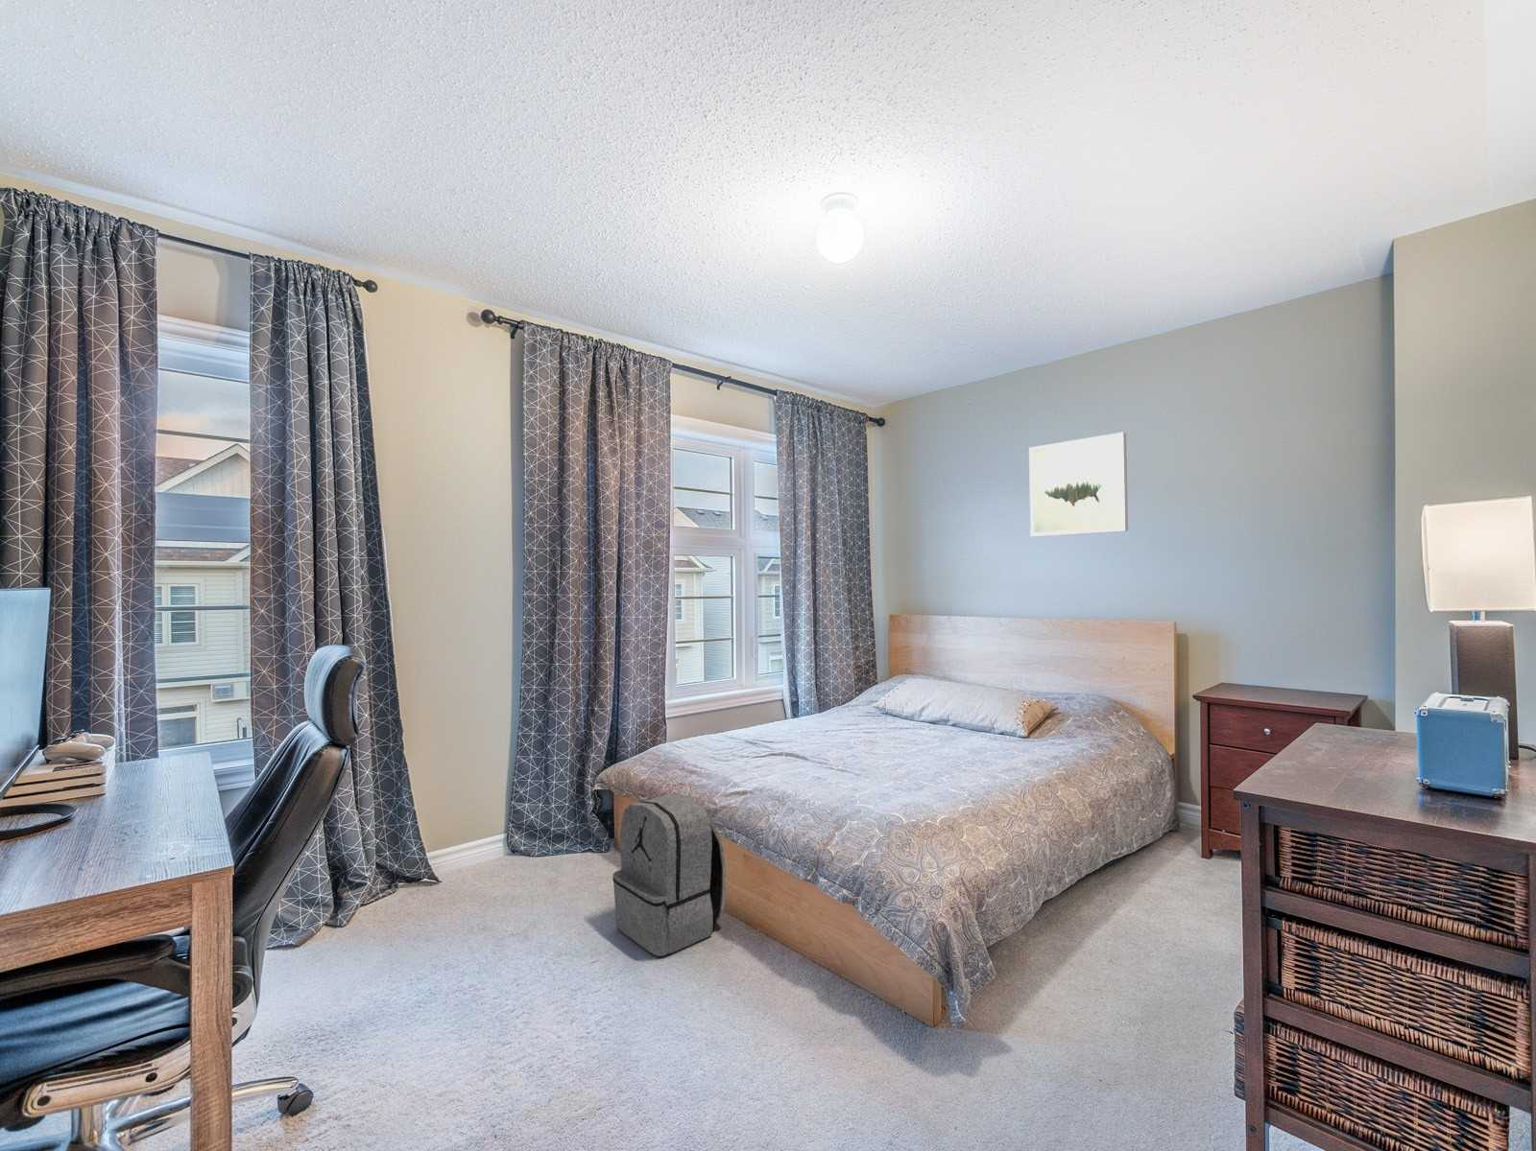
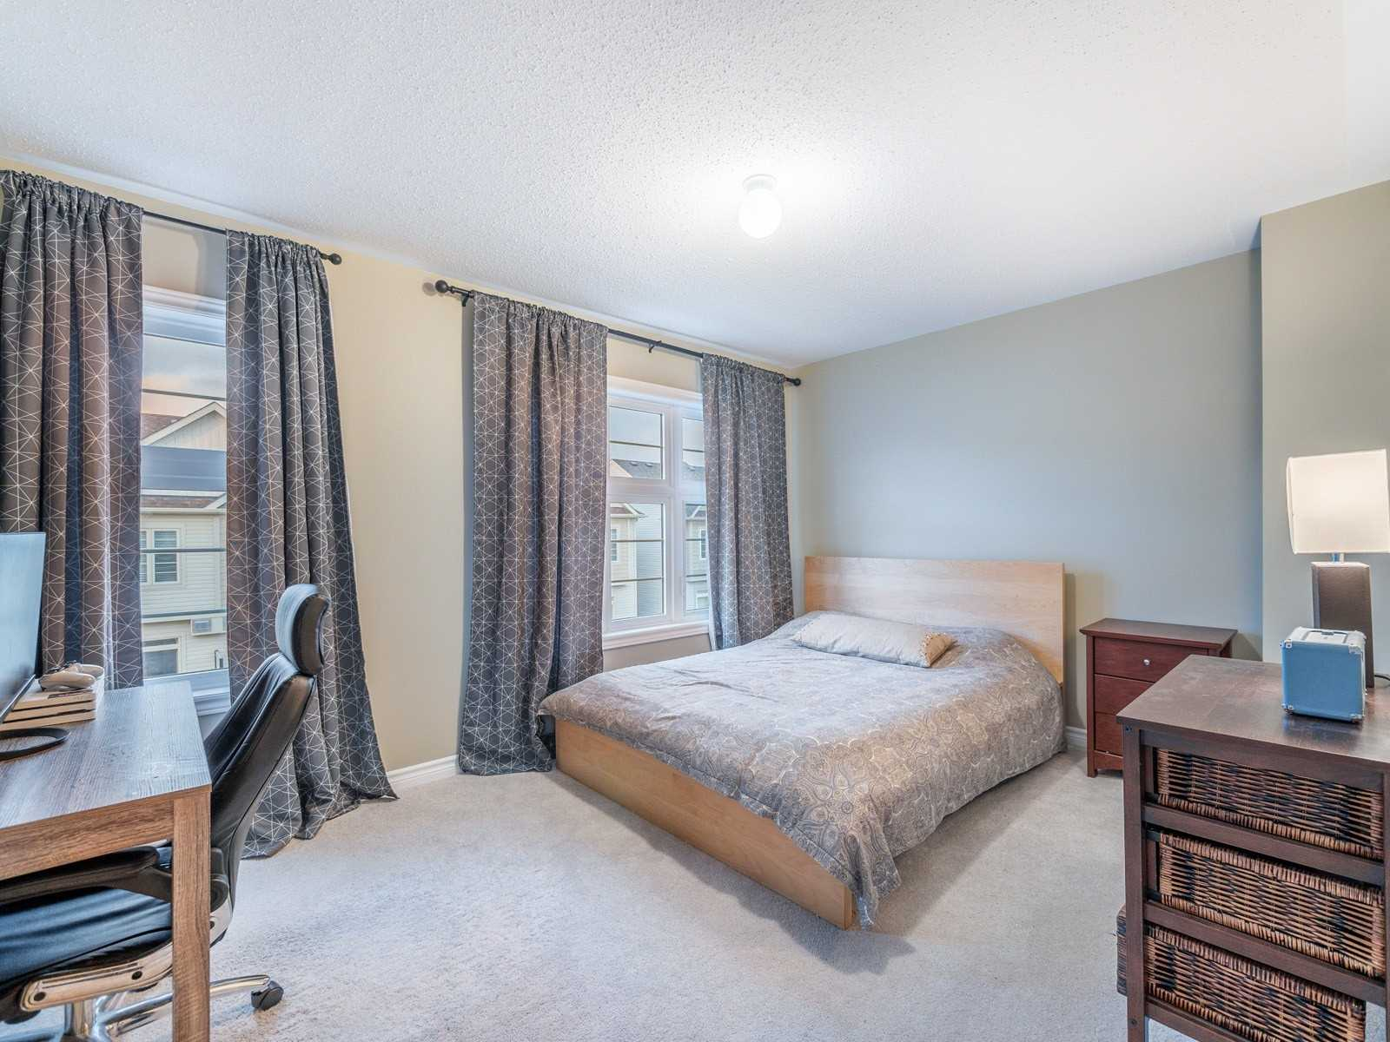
- wall art (1076, 487)
- backpack (671, 862)
